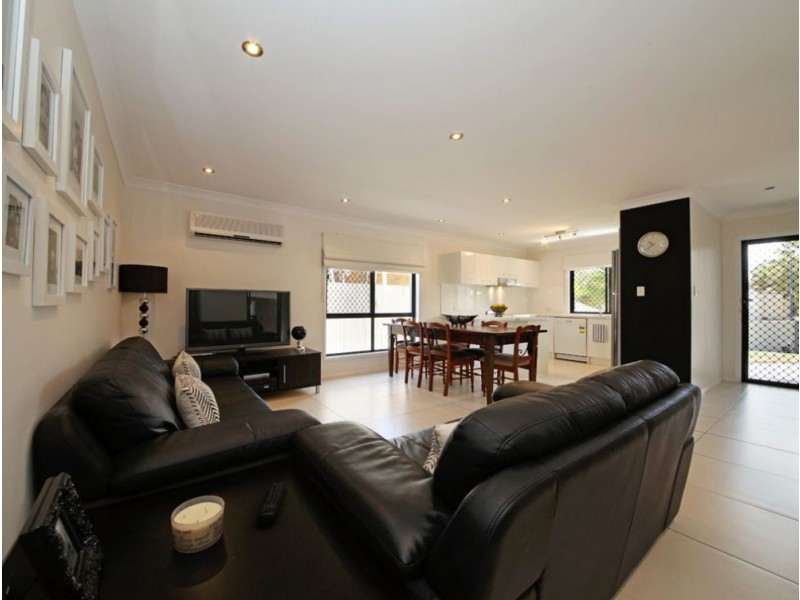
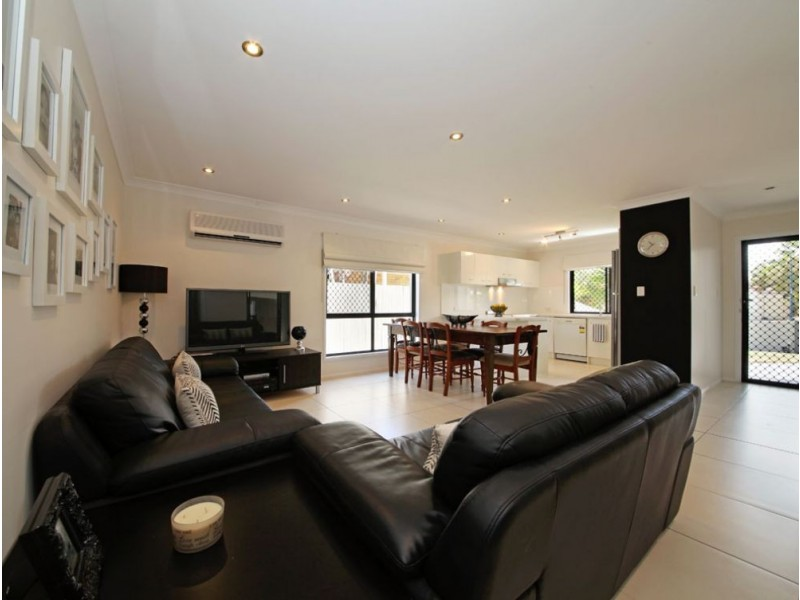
- remote control (273, 500)
